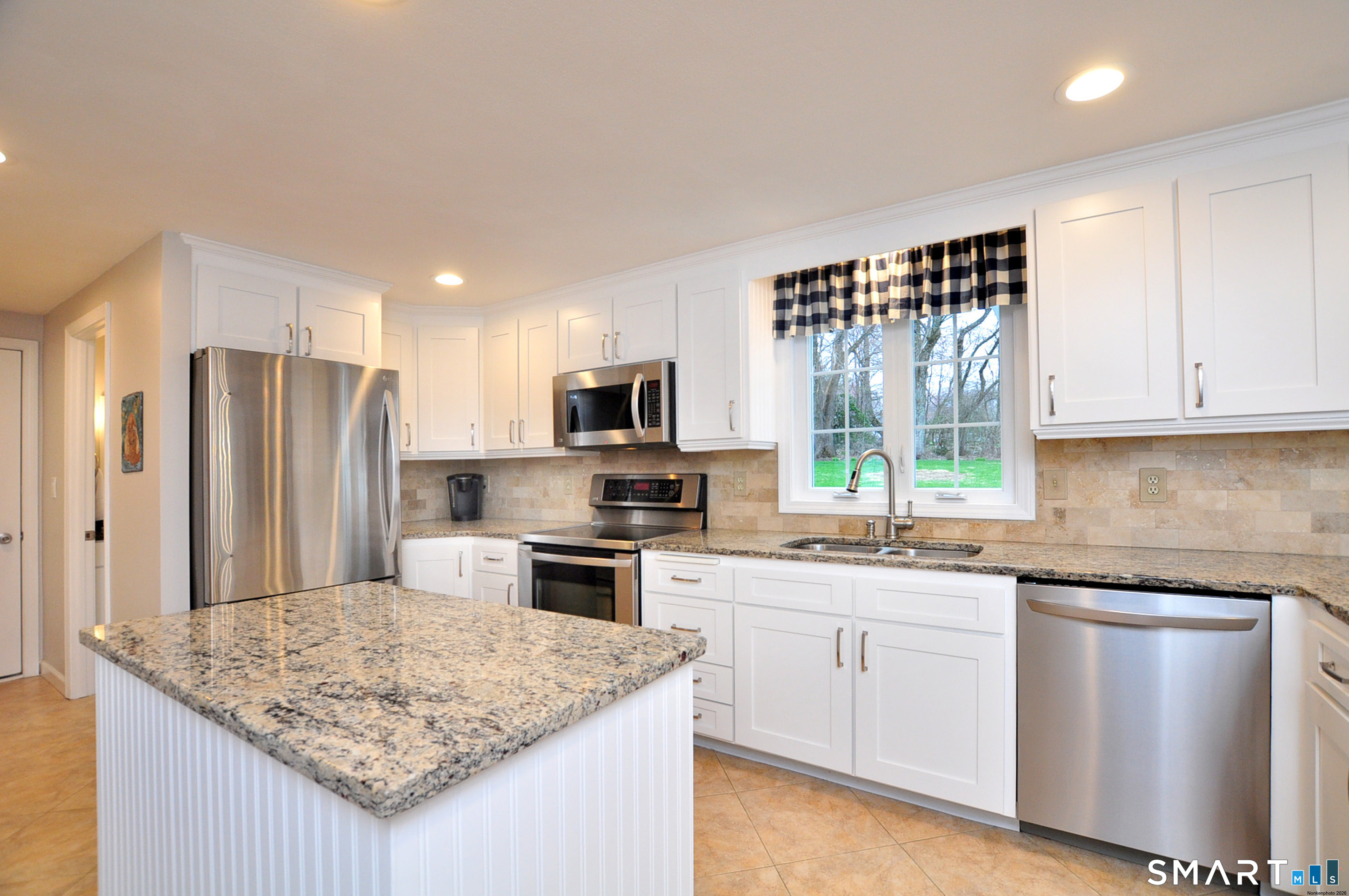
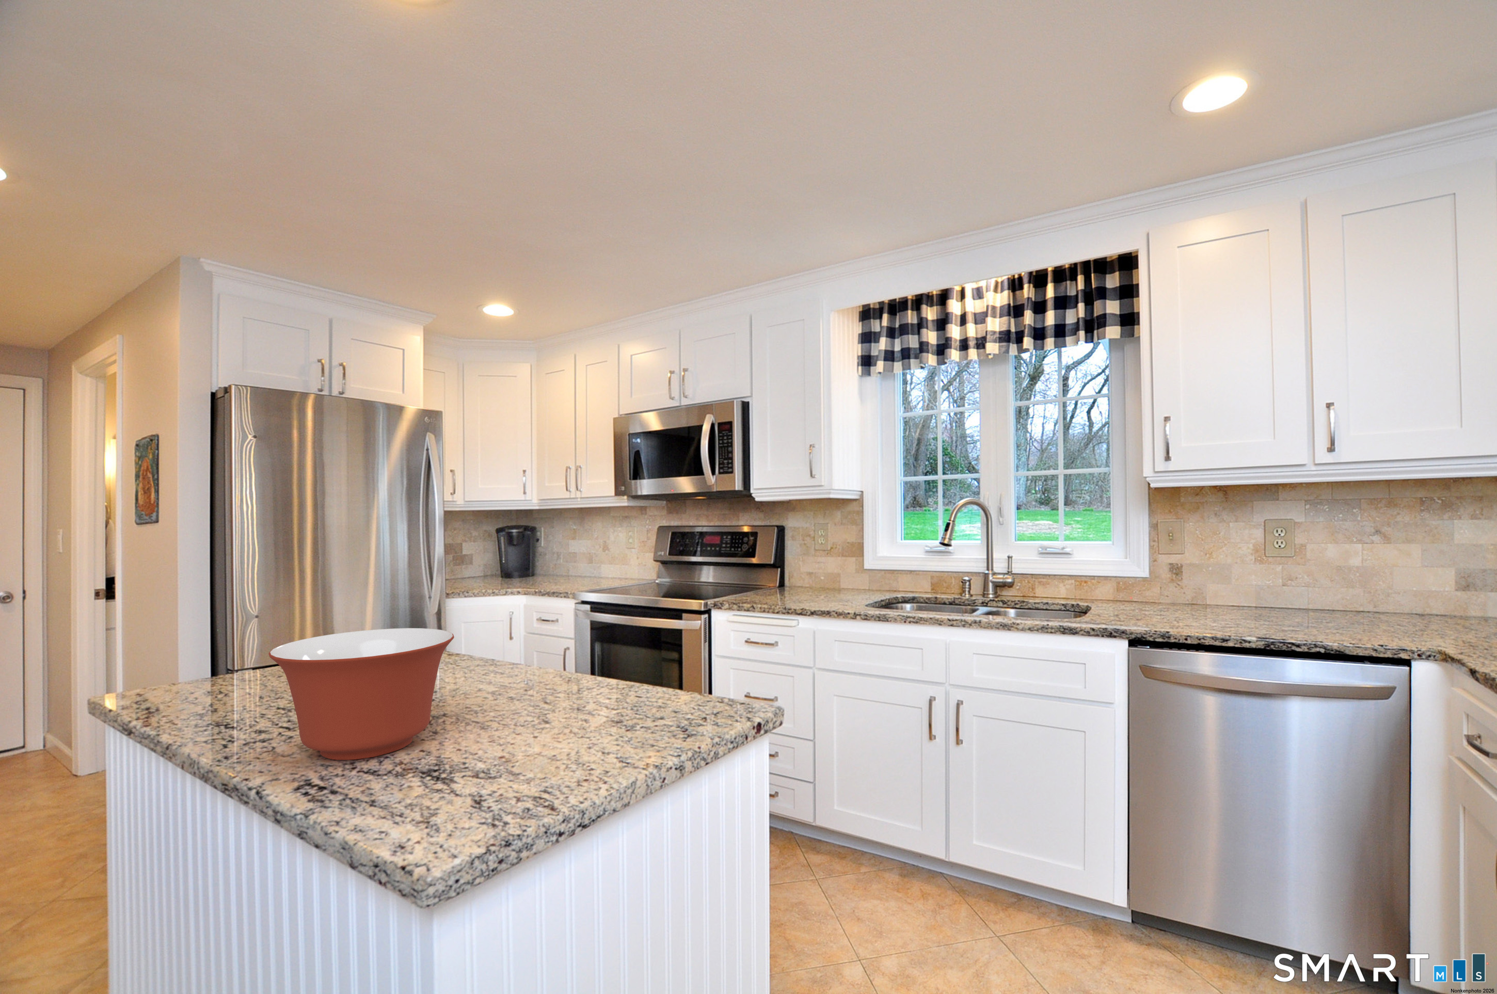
+ mixing bowl (367, 693)
